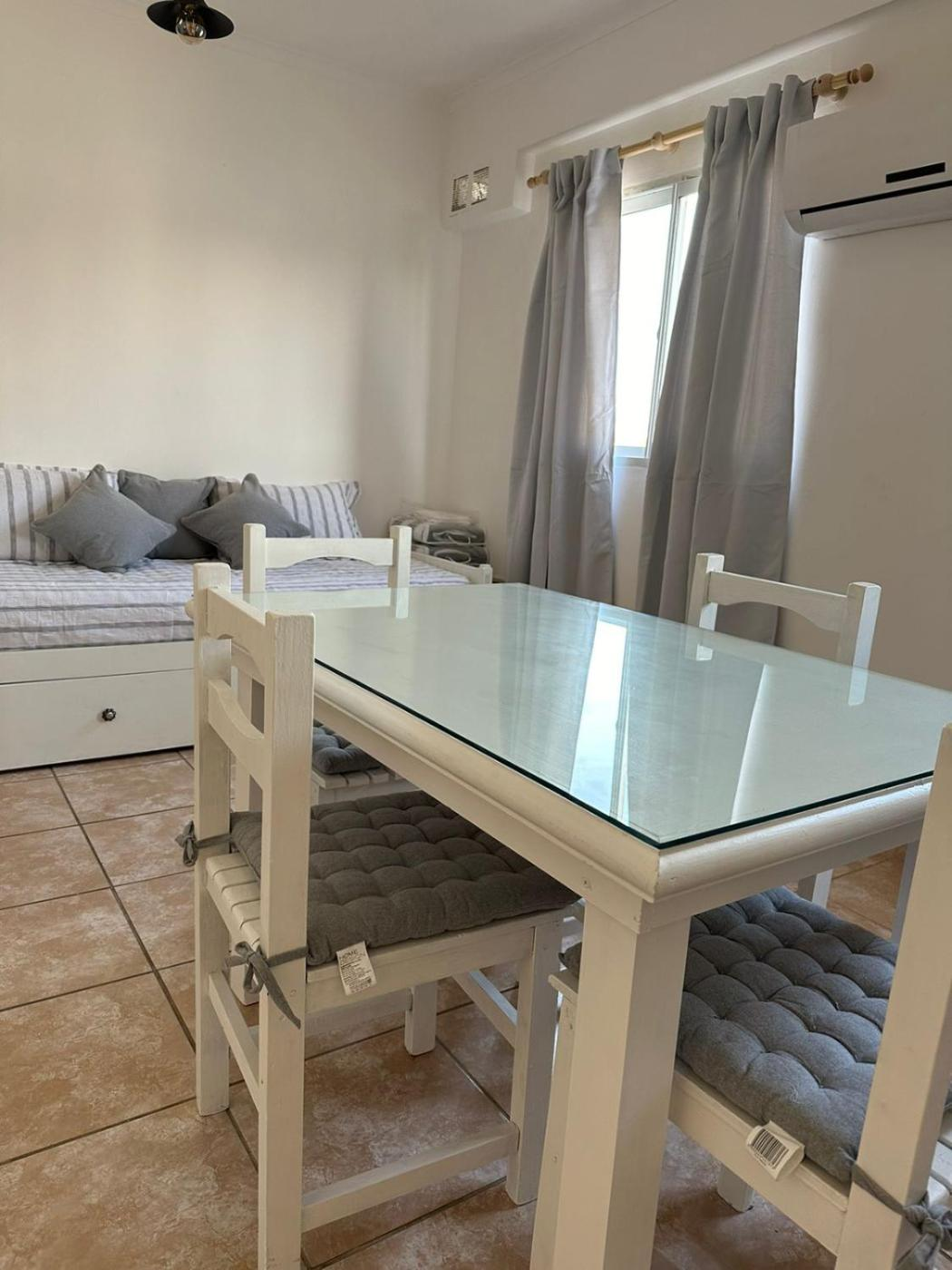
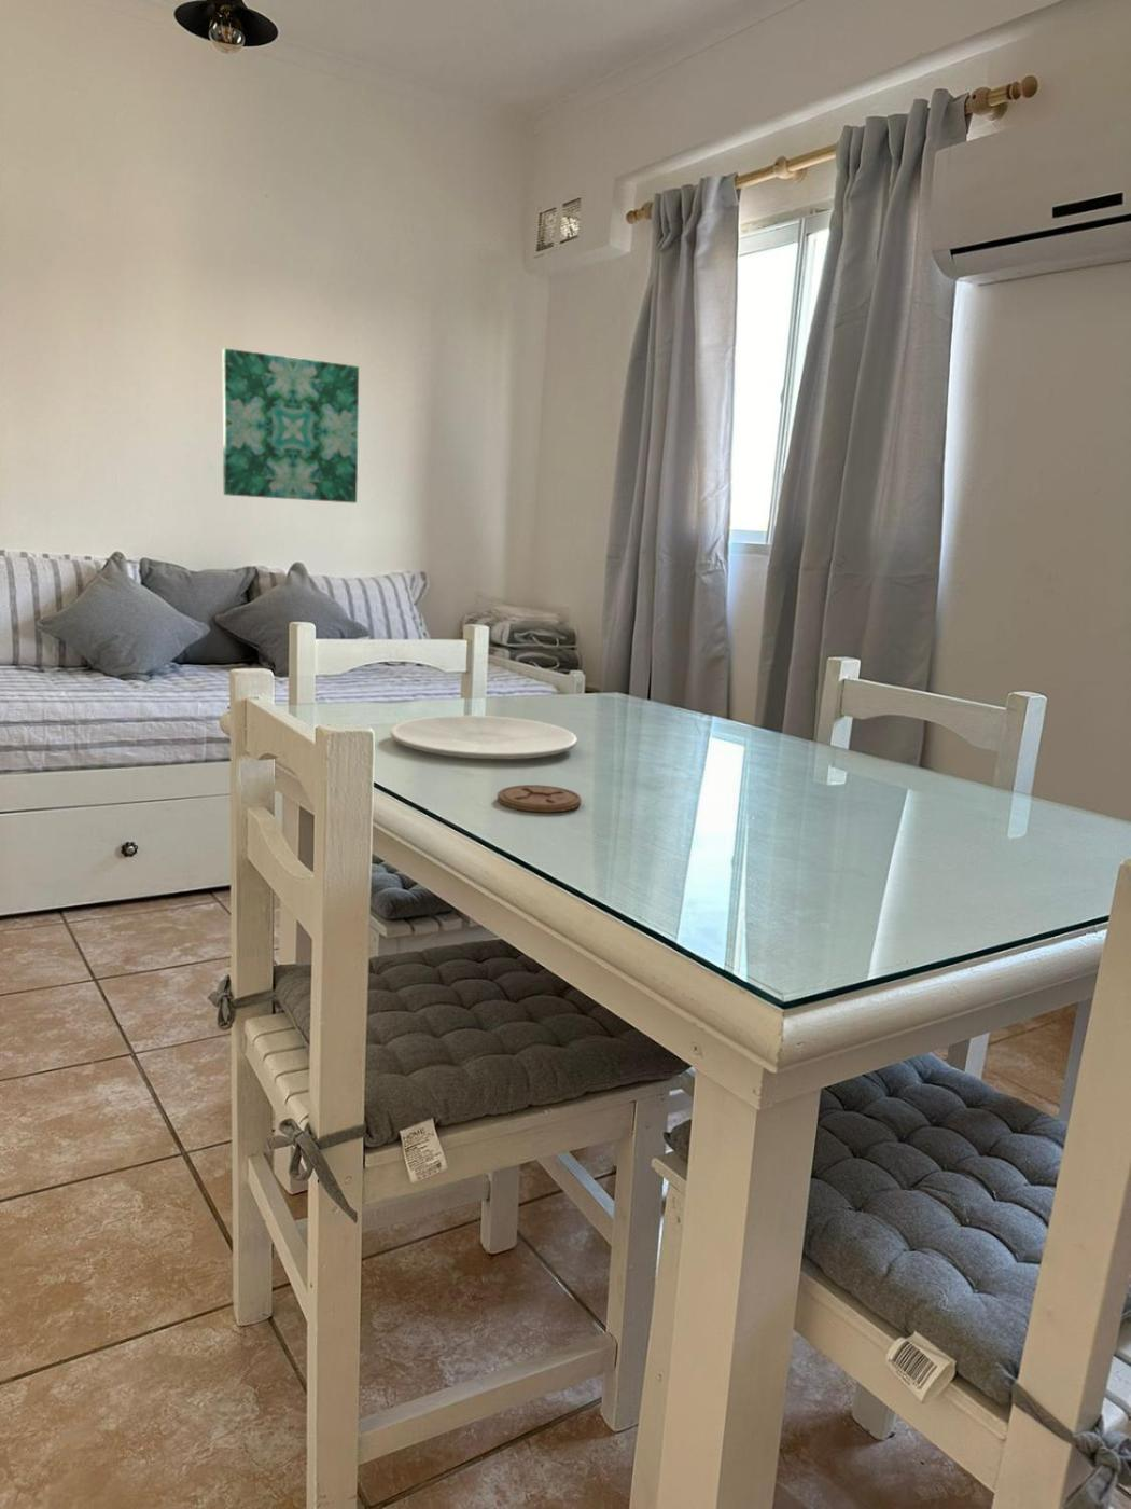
+ wall art (292, 429)
+ plate (484, 738)
+ coaster (538, 797)
